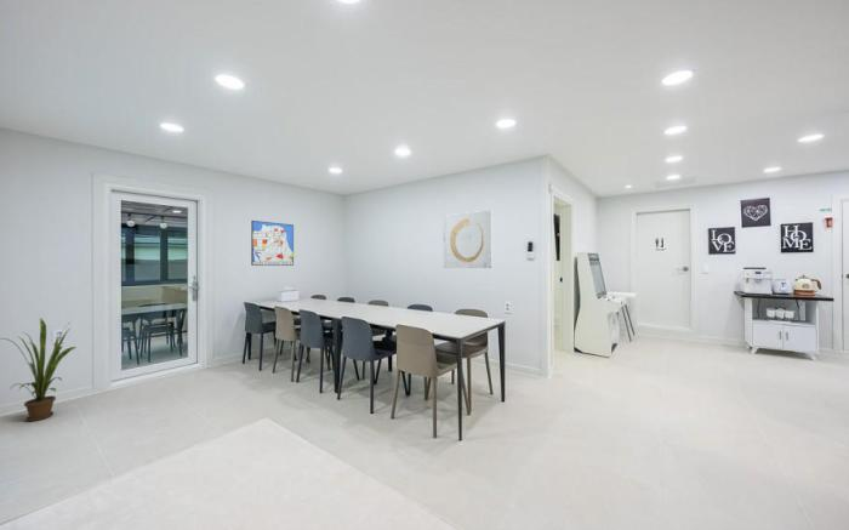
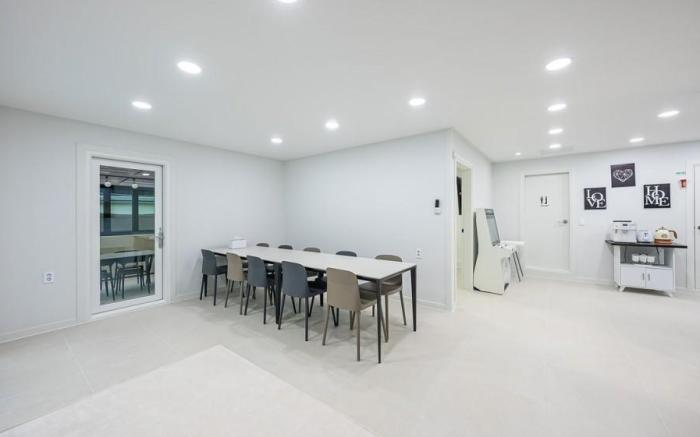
- house plant (36, 369)
- wall art (273, 244)
- wall art (466, 240)
